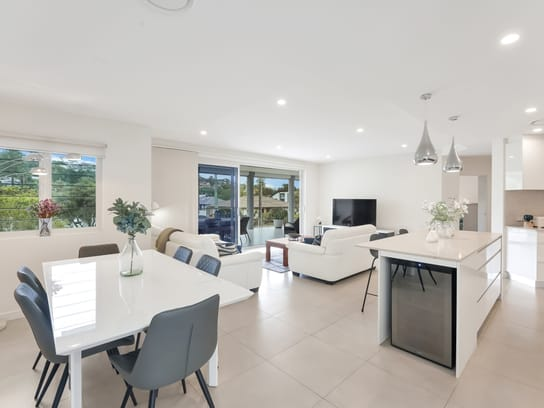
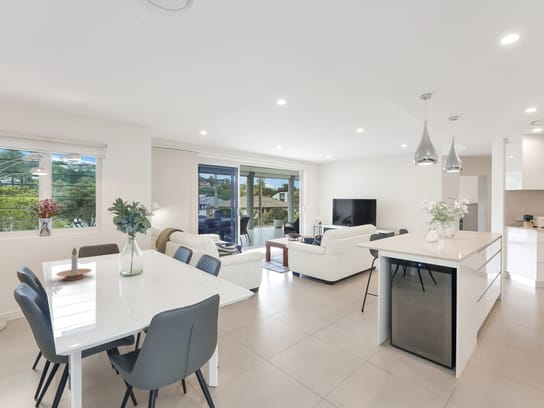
+ candle holder (74, 262)
